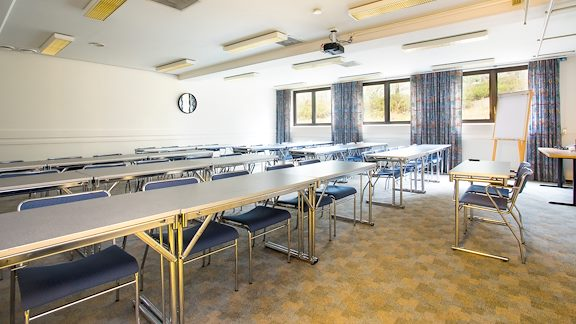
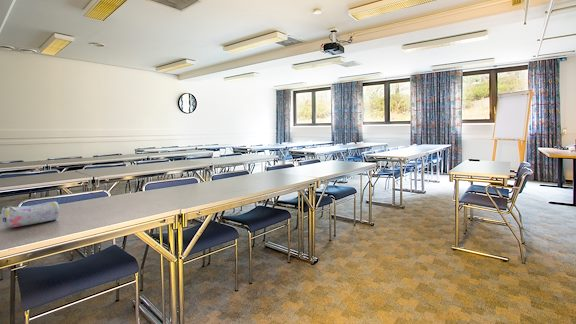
+ pencil case (31, 213)
